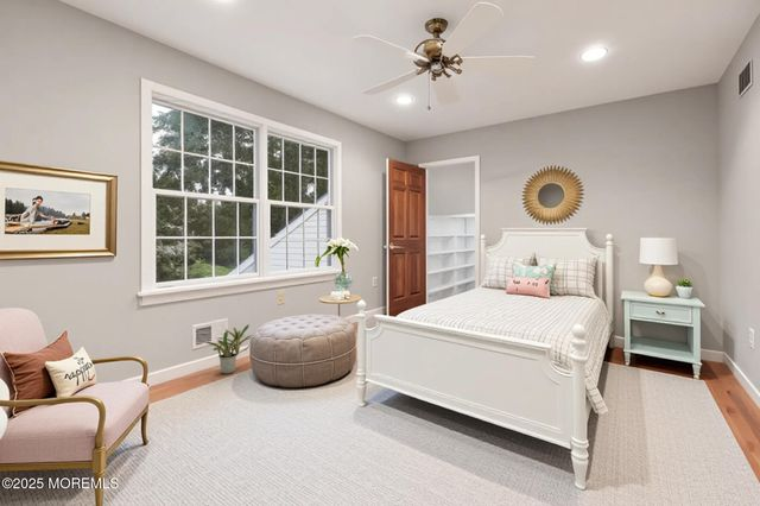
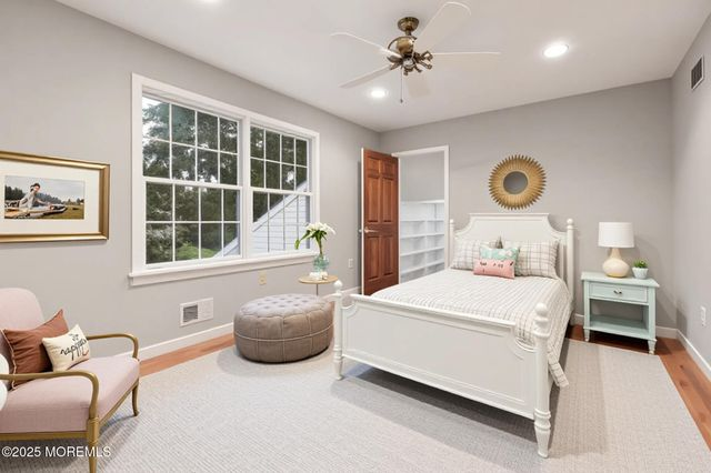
- potted plant (232, 349)
